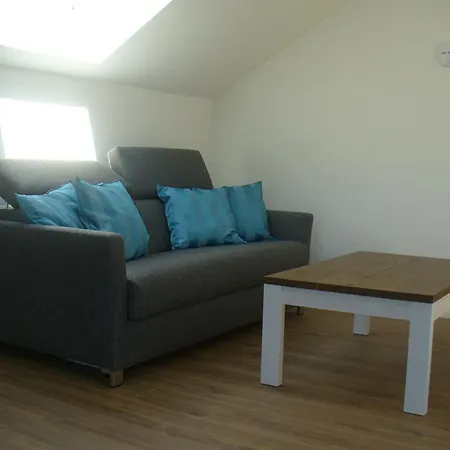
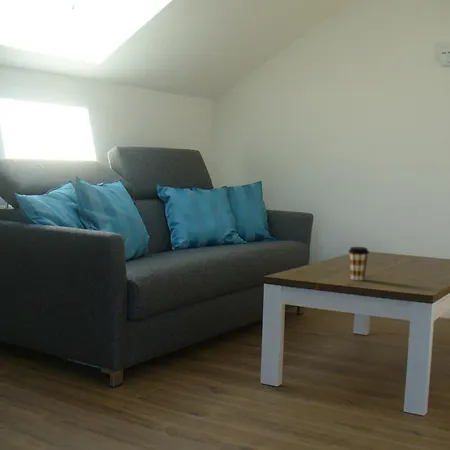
+ coffee cup (358, 263)
